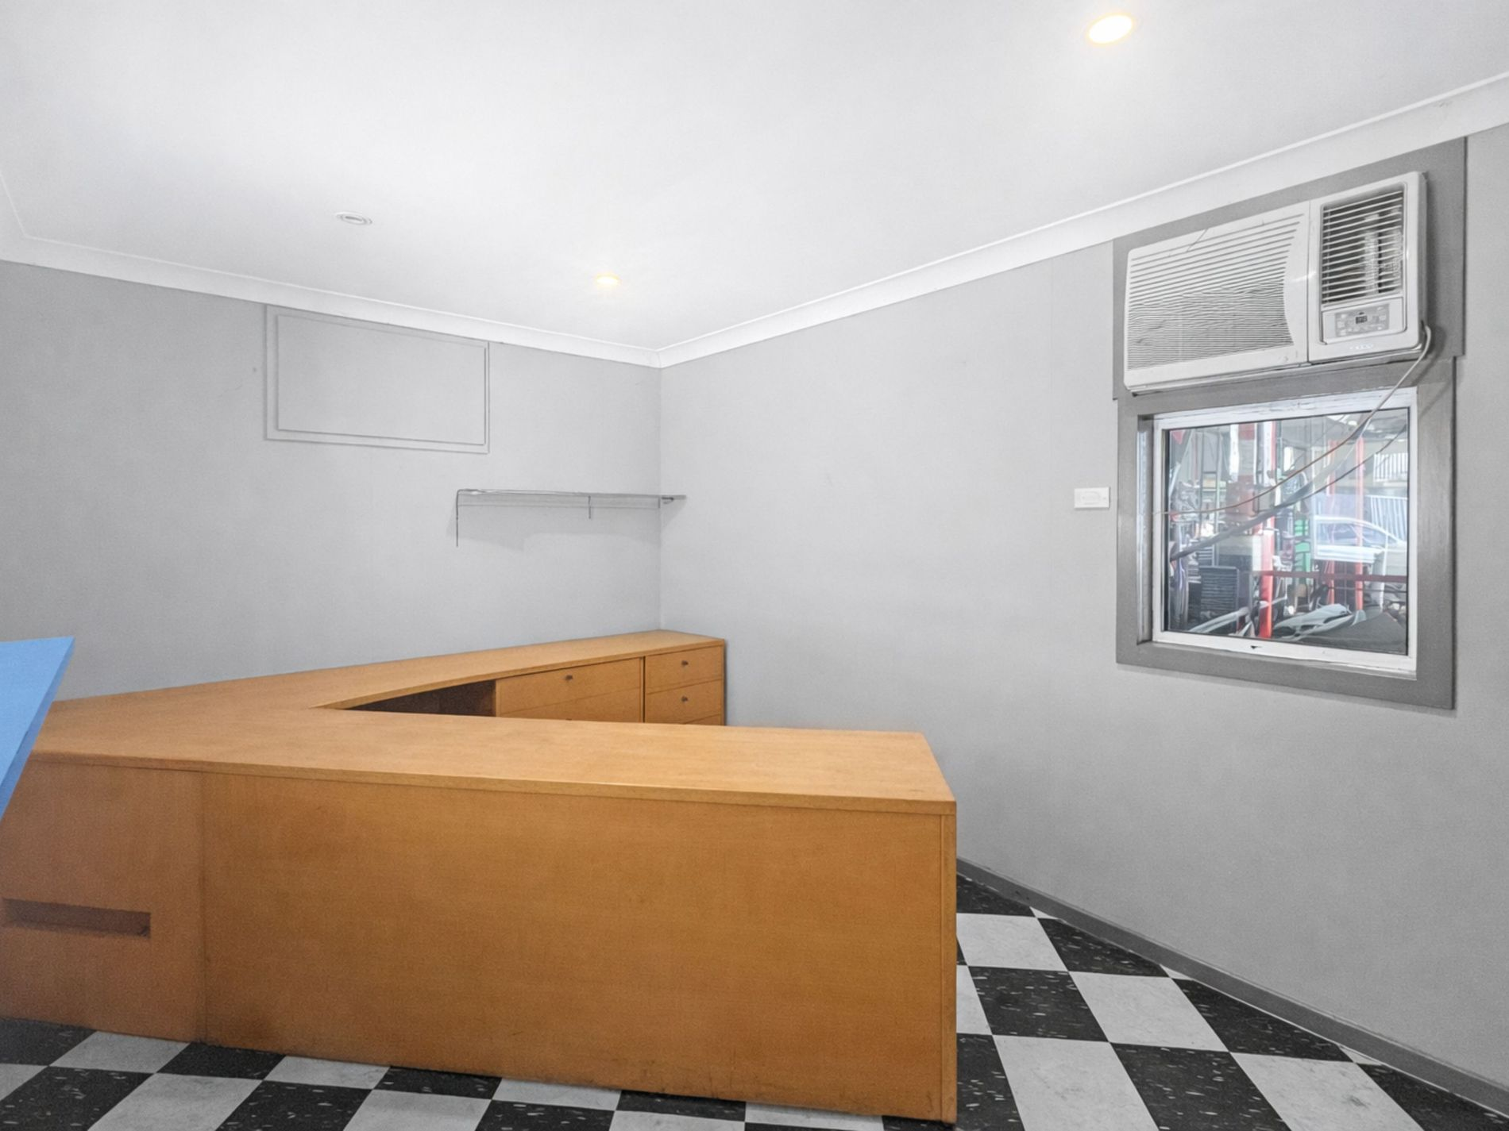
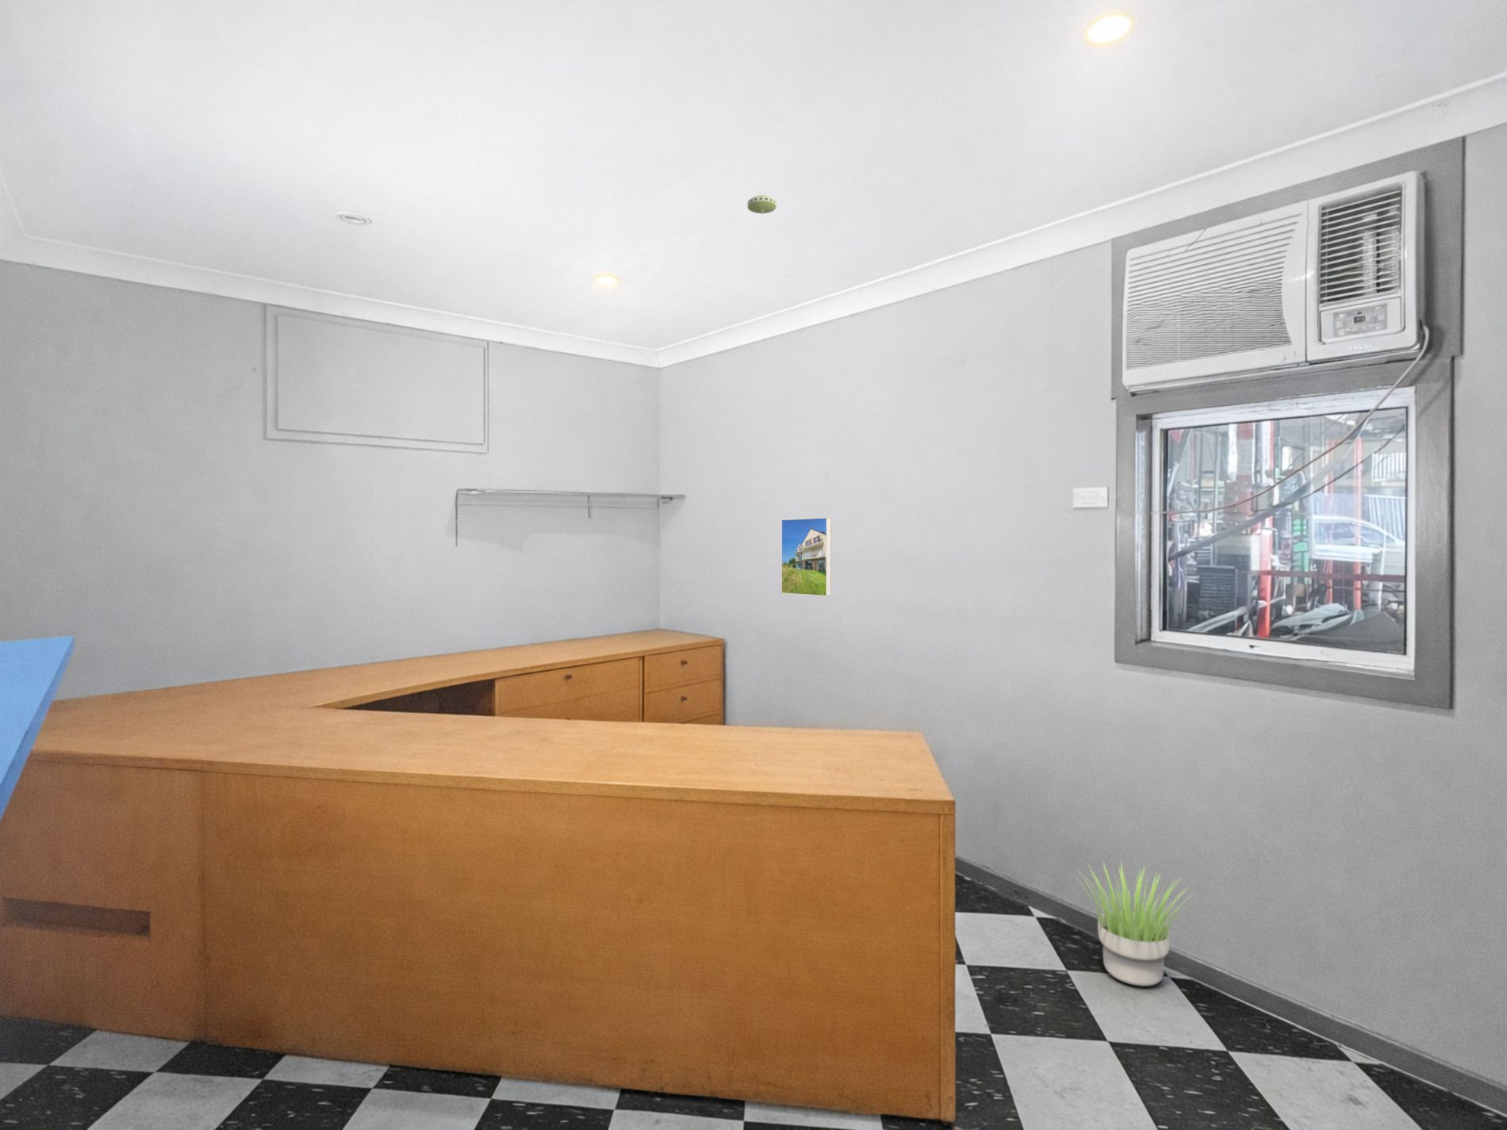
+ smoke detector (762, 204)
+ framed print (805, 556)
+ potted plant (1132, 928)
